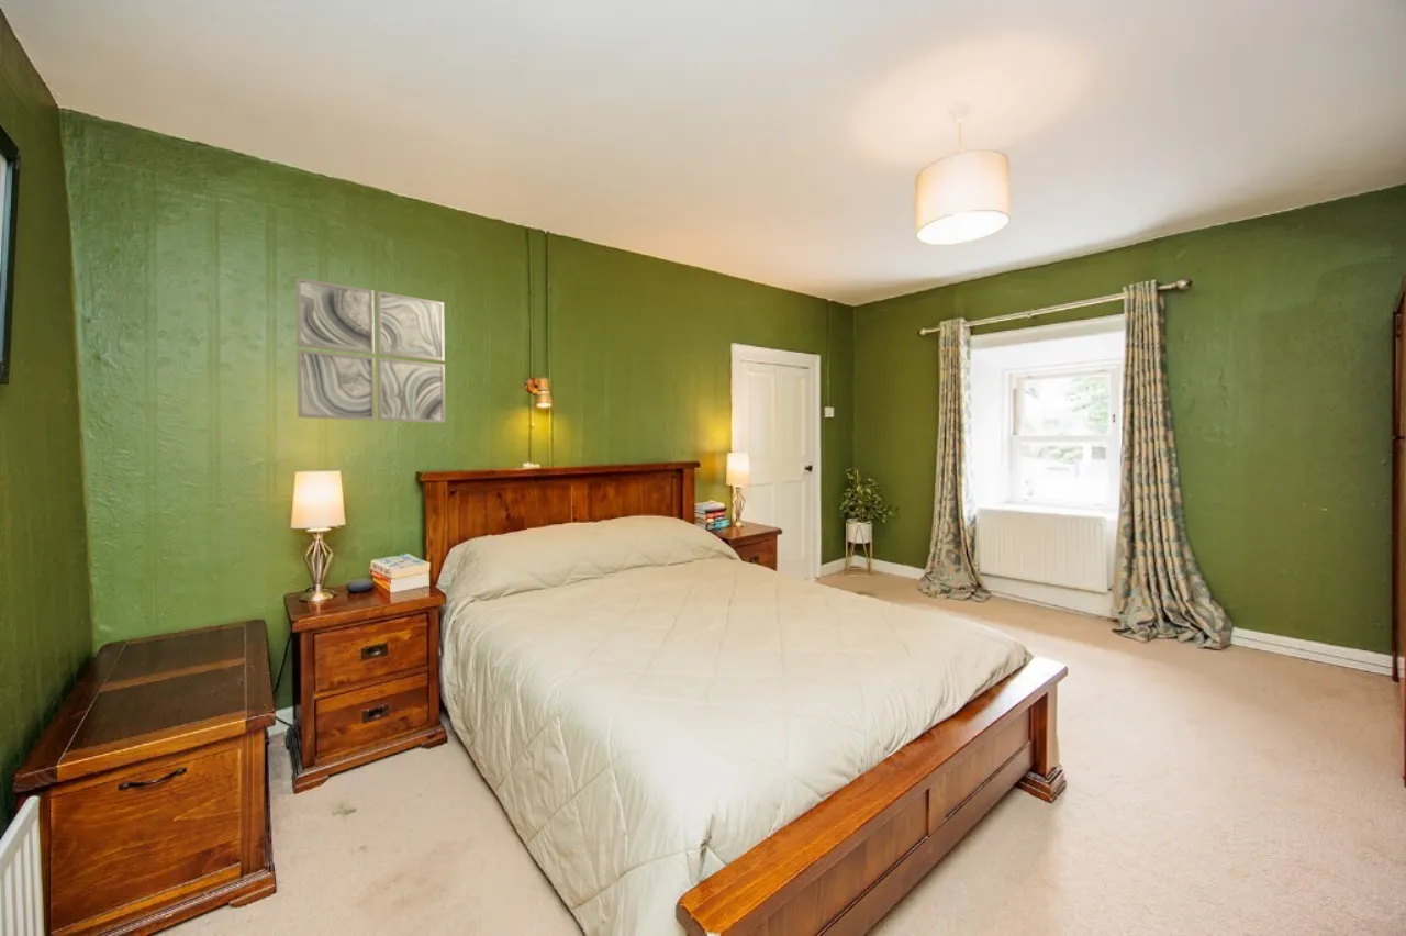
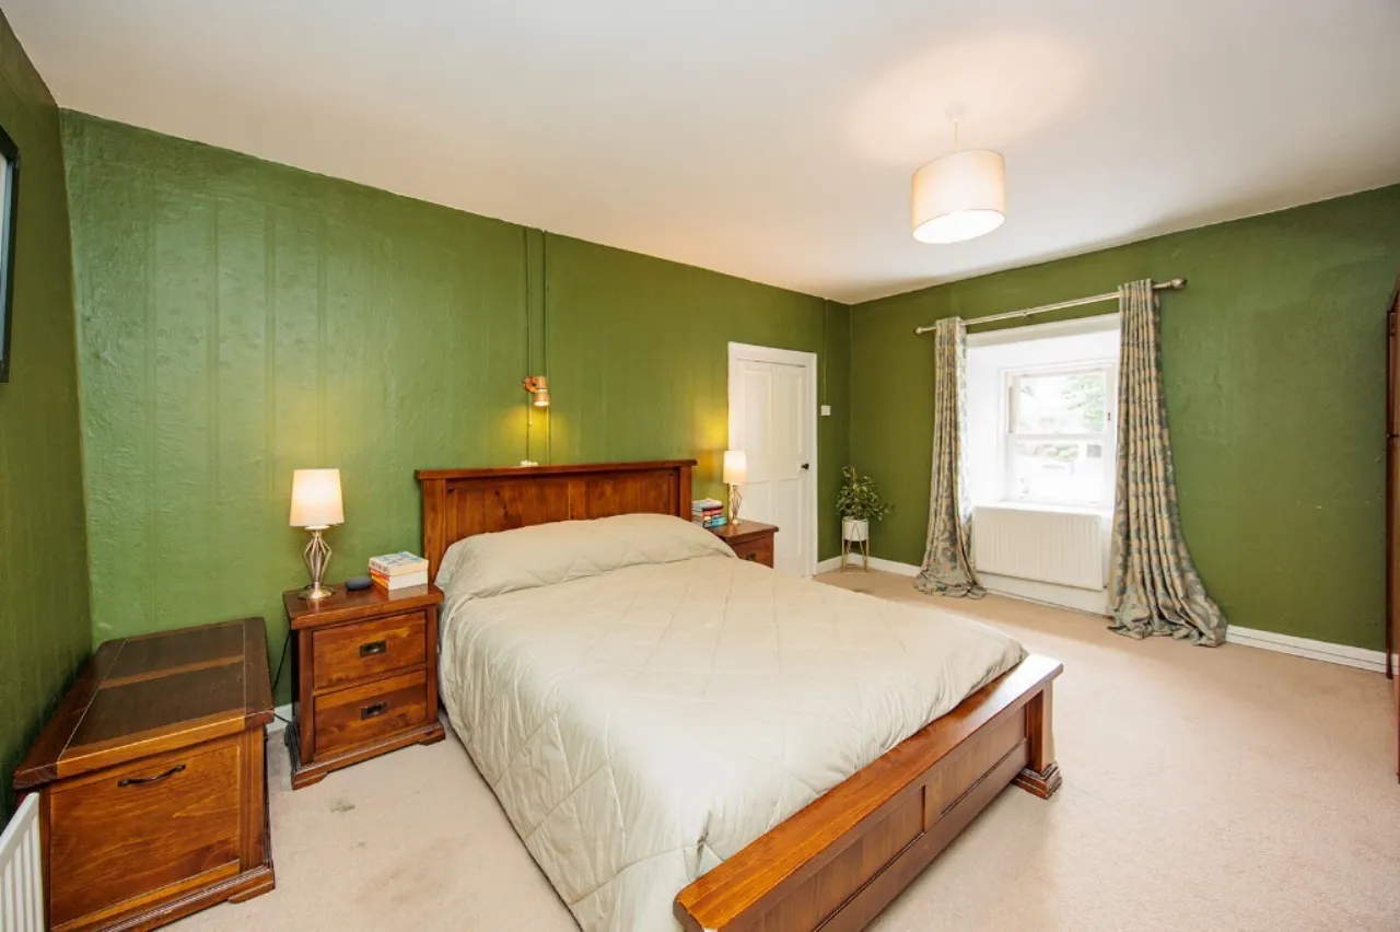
- wall art (377, 354)
